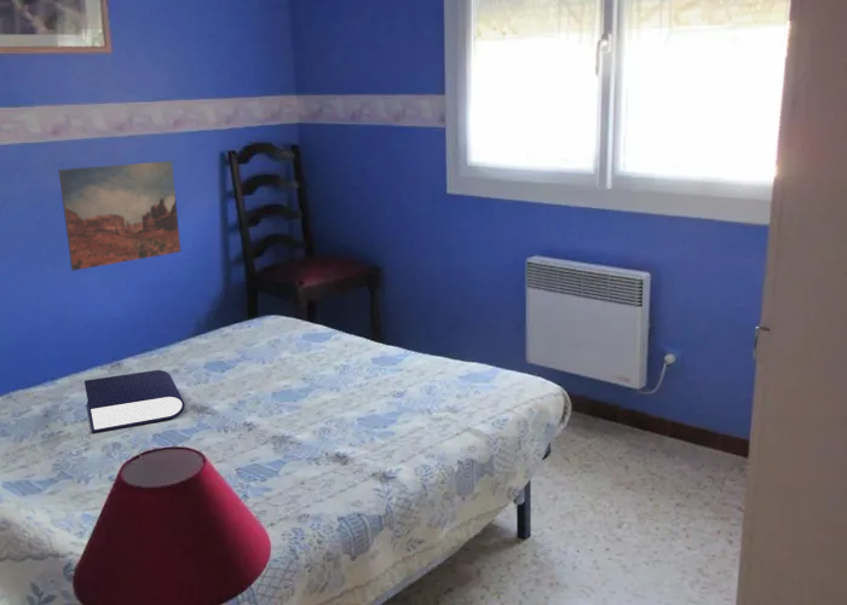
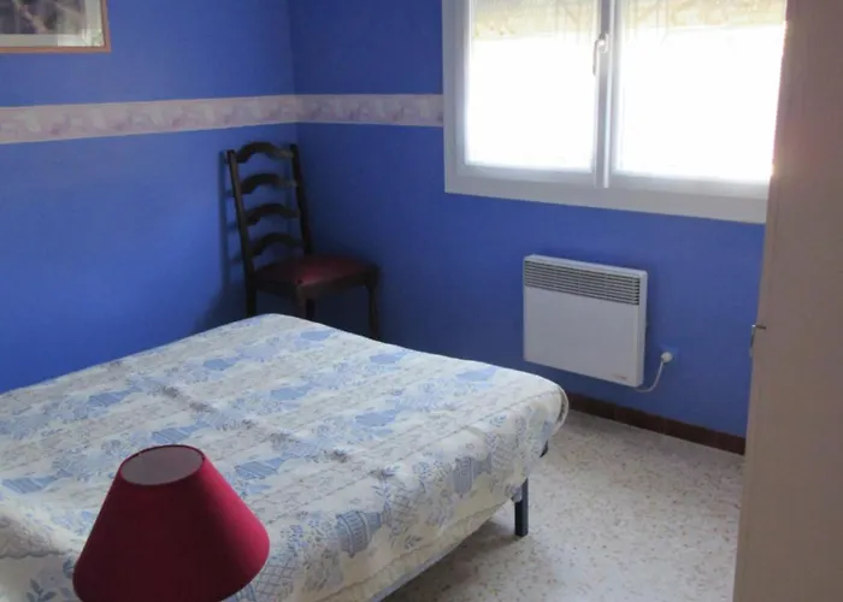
- wall art (123, 213)
- book (133, 398)
